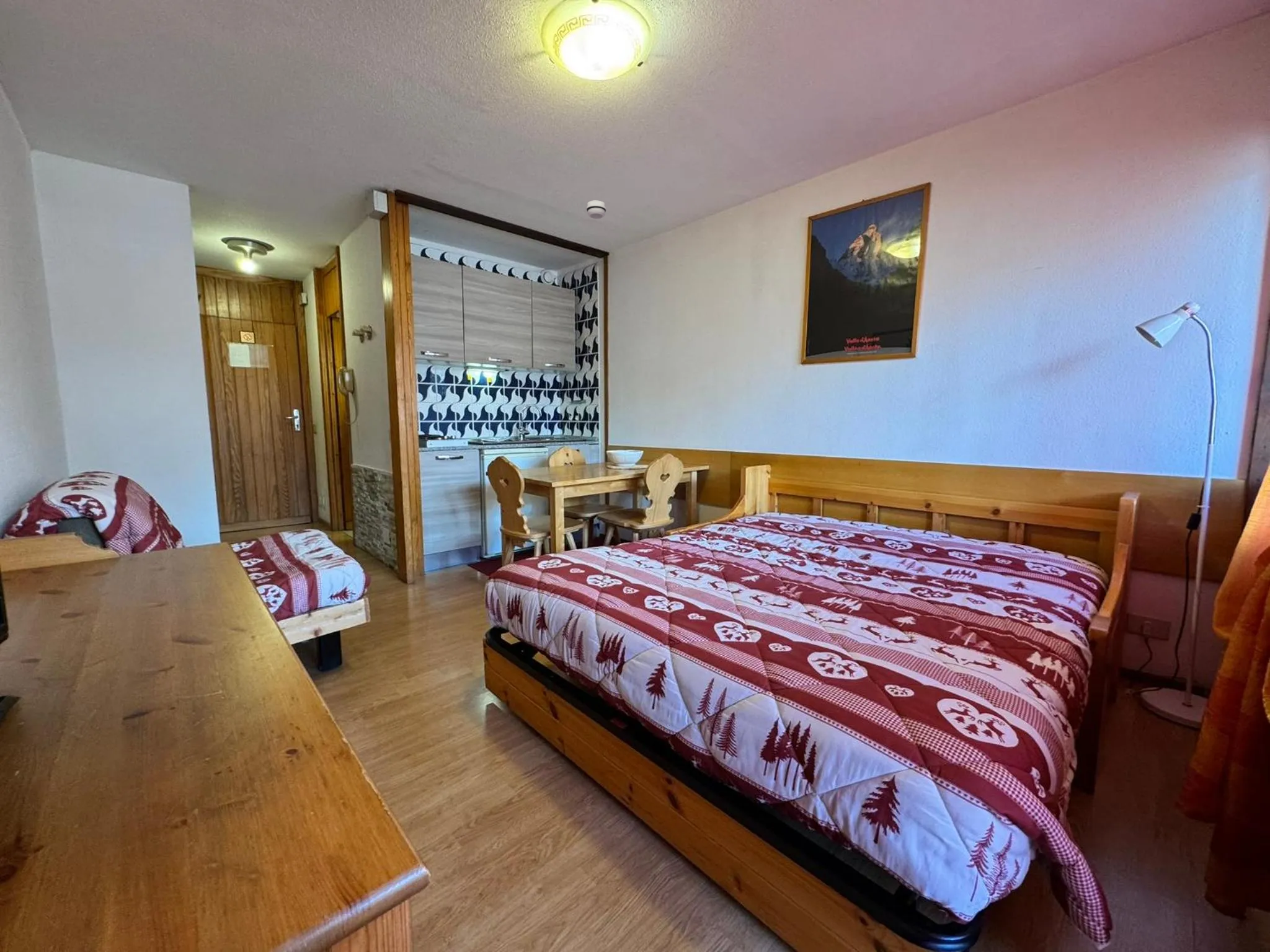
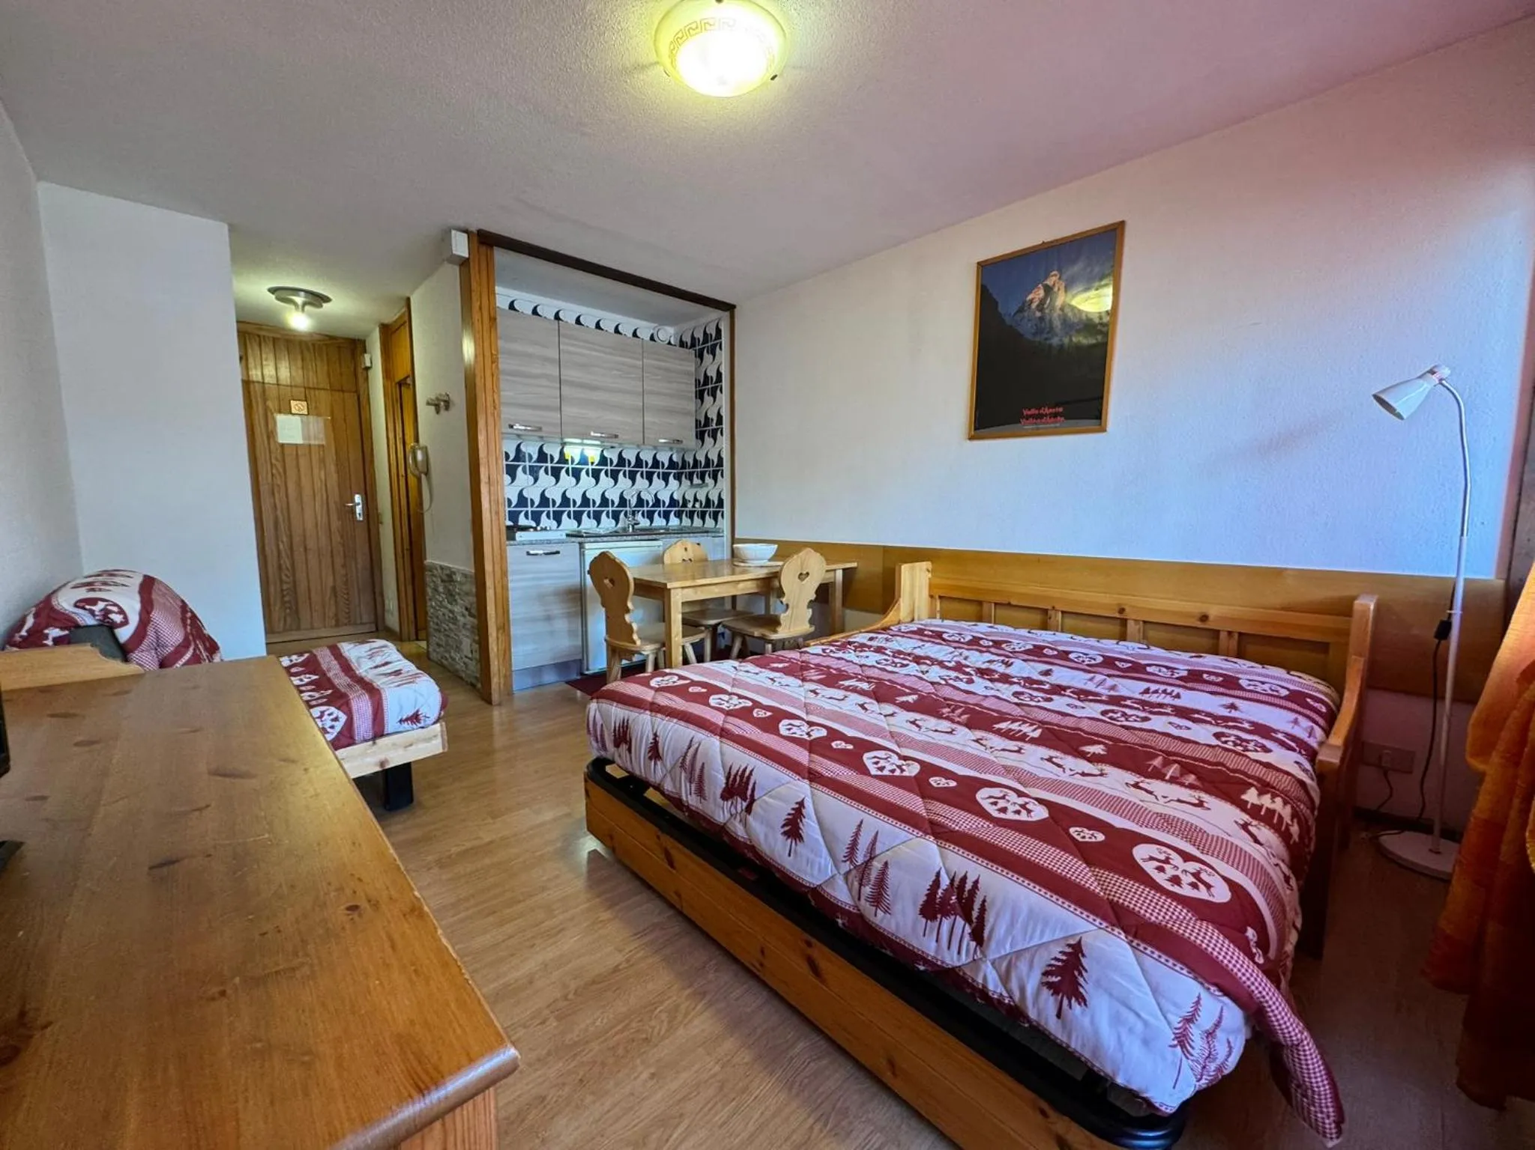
- smoke detector (596, 210)
